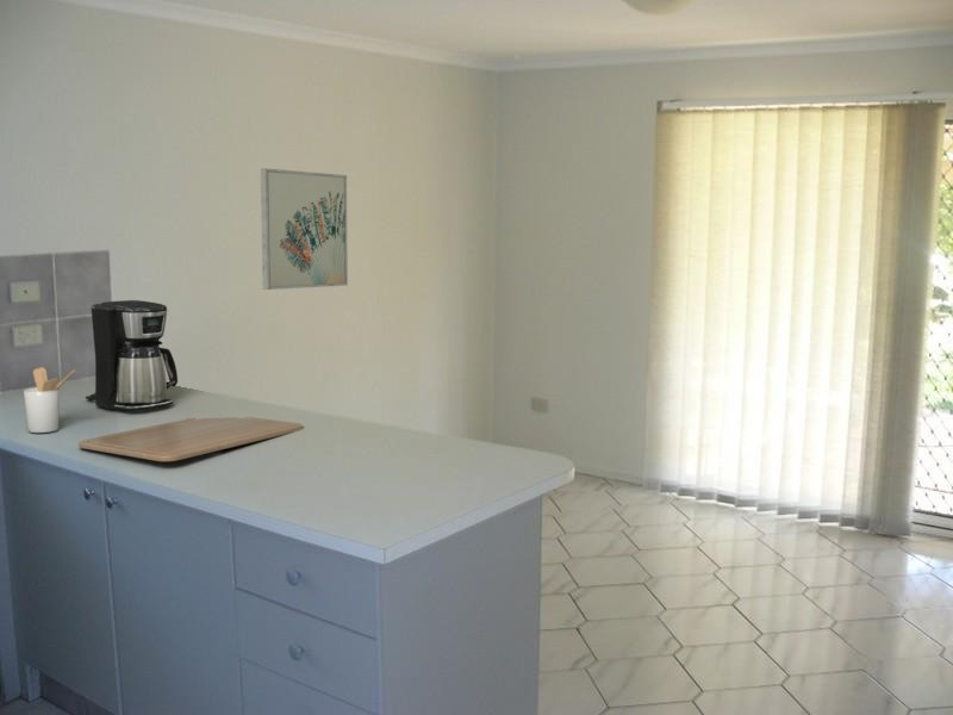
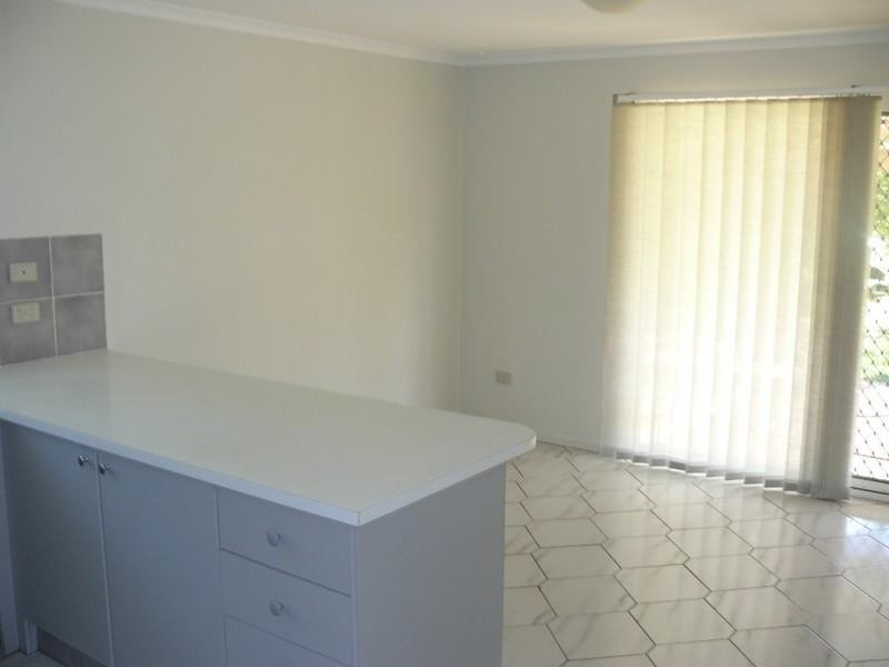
- coffee maker (133, 352)
- chopping board (195, 434)
- wall art (306, 230)
- utensil holder (51, 399)
